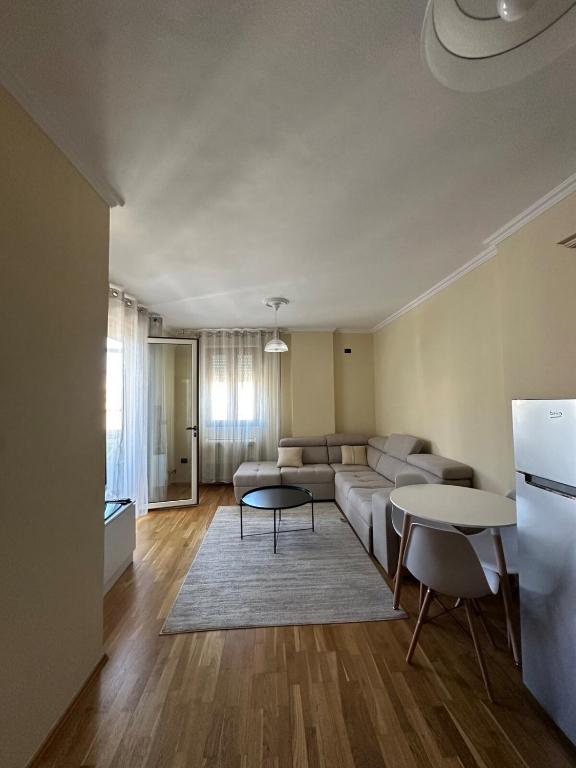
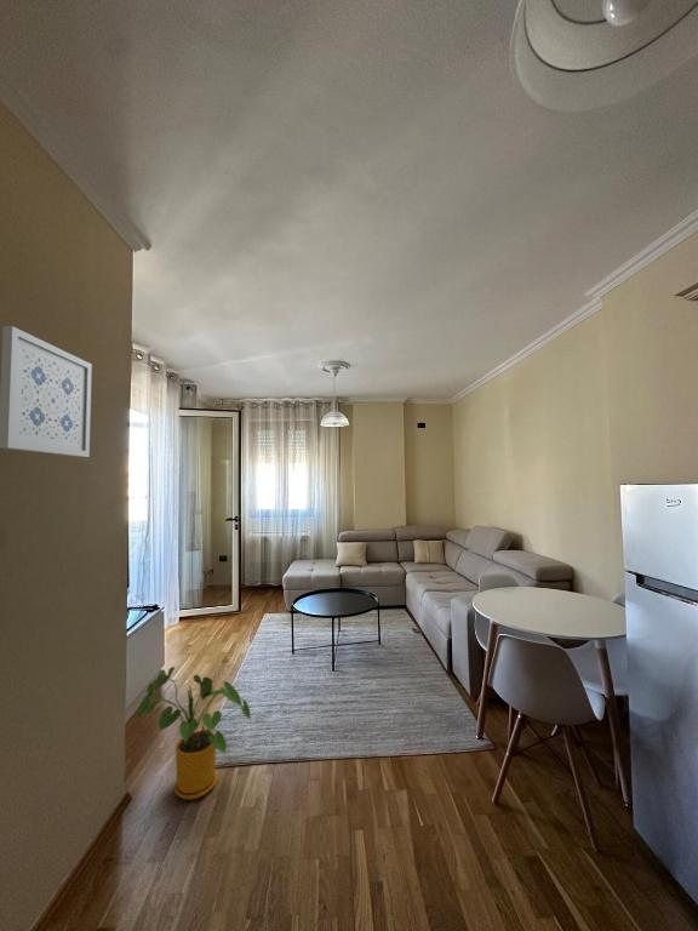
+ wall art (51, 399)
+ house plant (191, 732)
